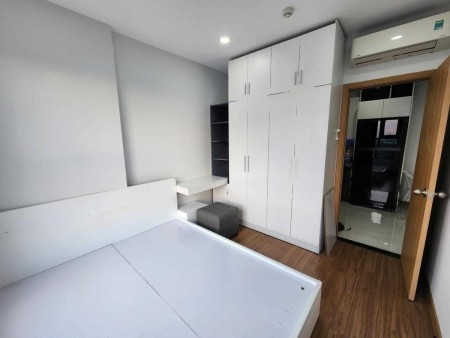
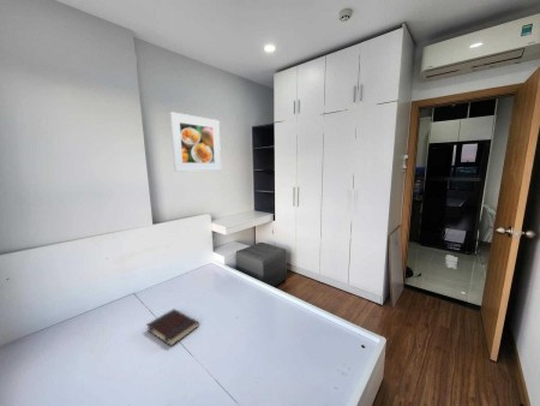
+ book (173, 324)
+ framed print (198, 144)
